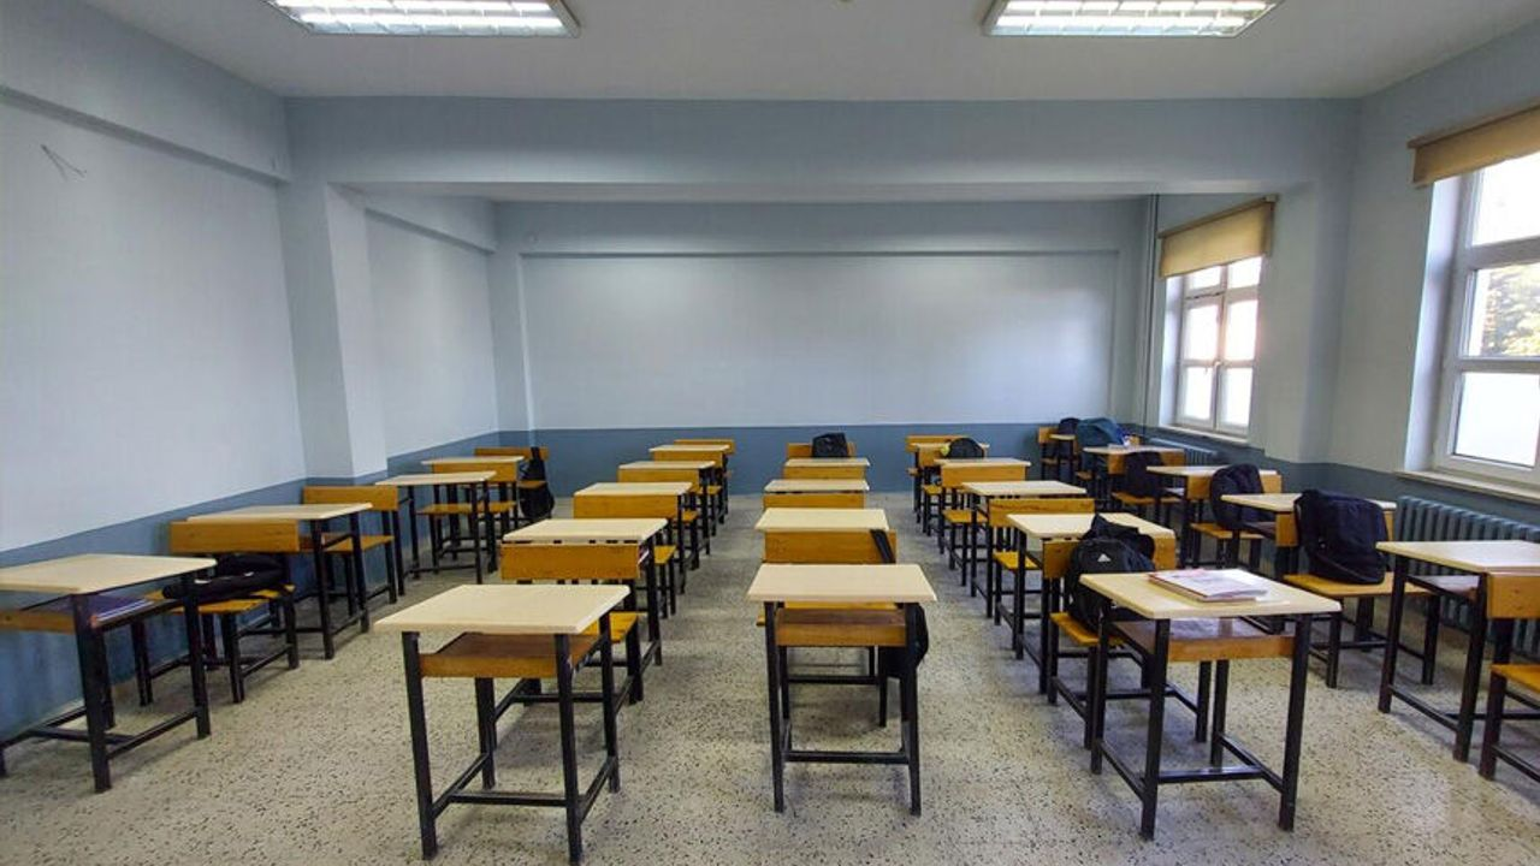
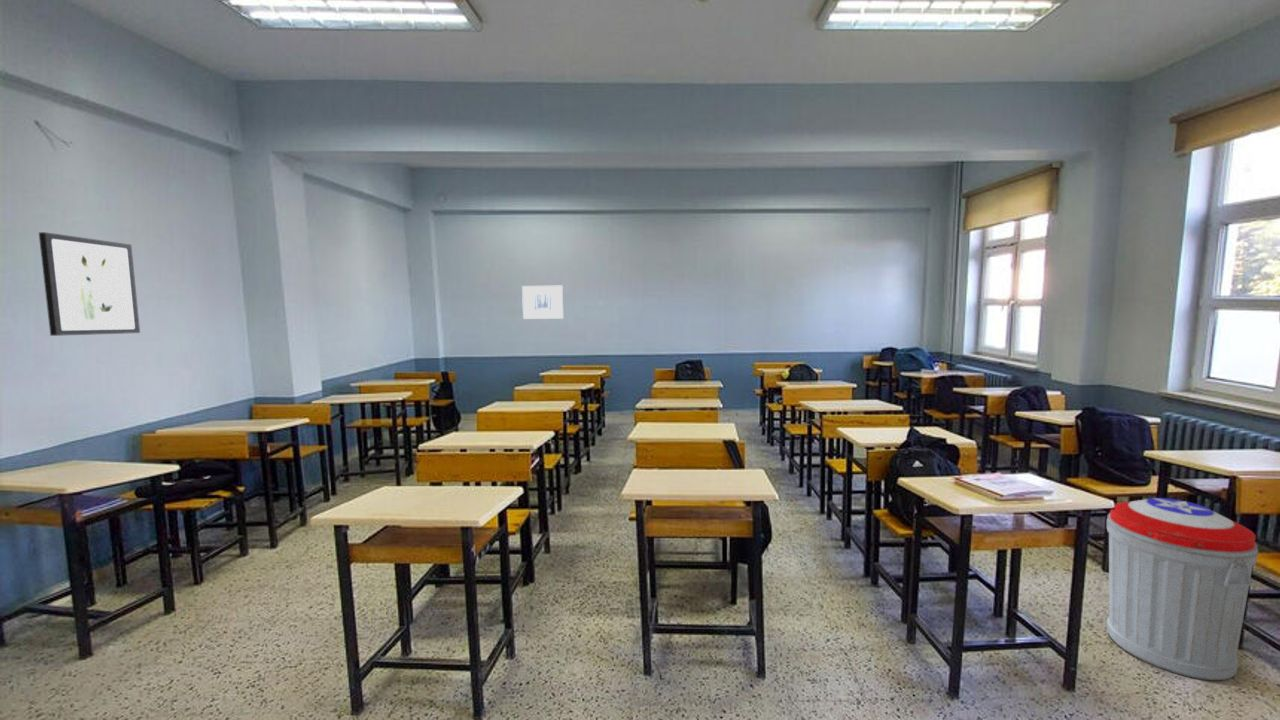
+ trash can (1173, 578)
+ wall art (542, 302)
+ wall art (93, 287)
